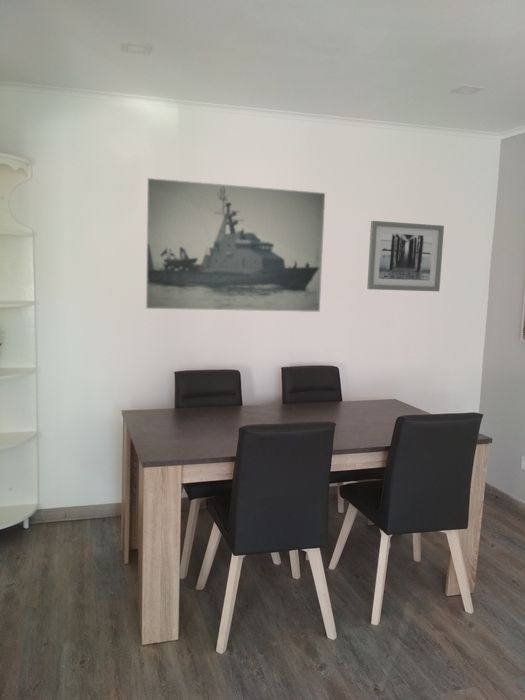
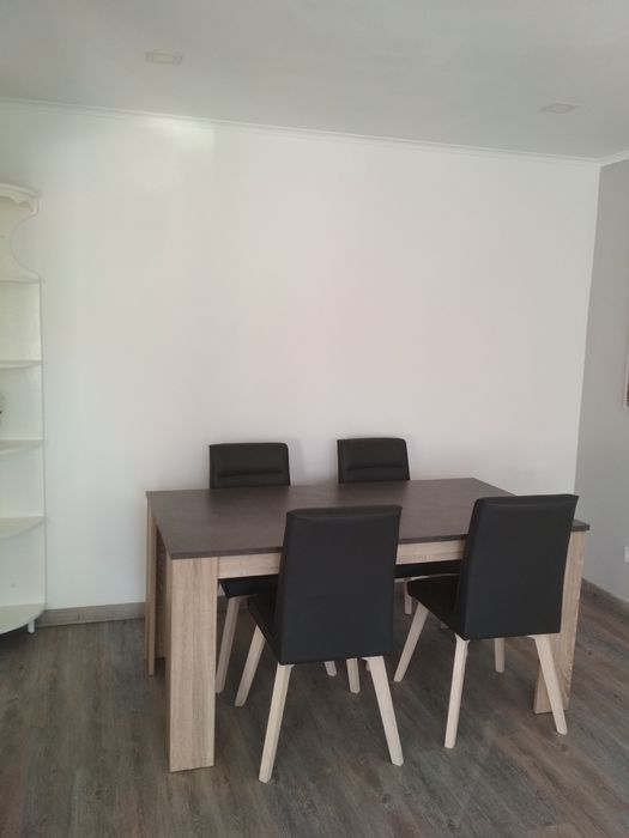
- wall art (406, 257)
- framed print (238, 248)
